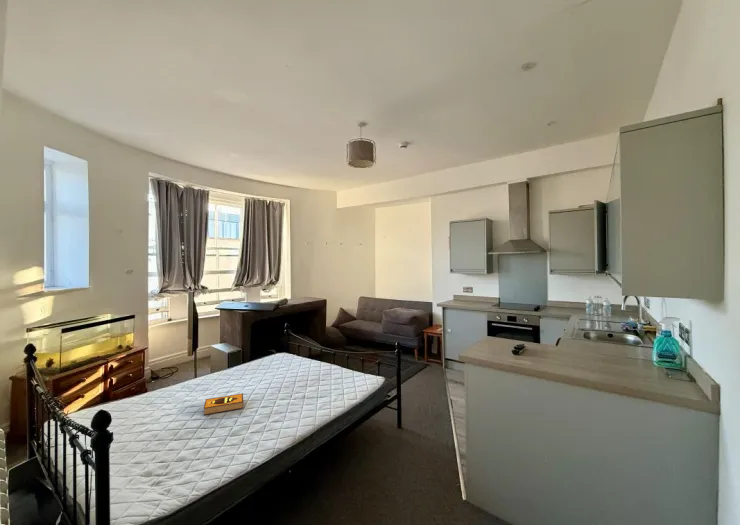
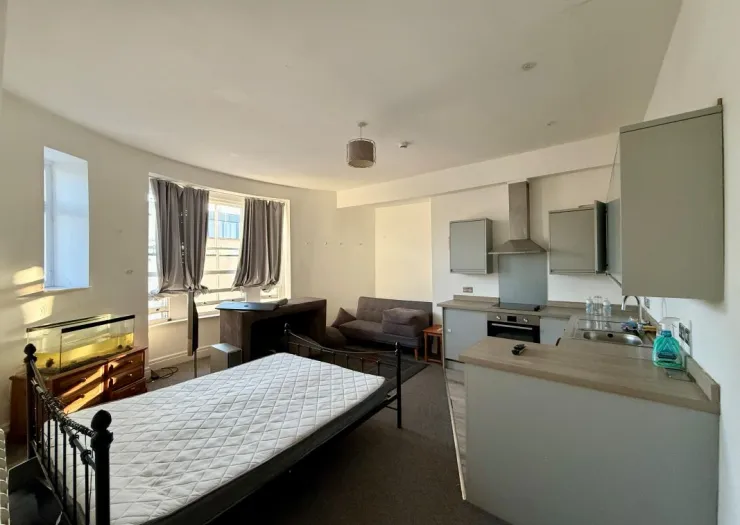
- hardback book (224, 403)
